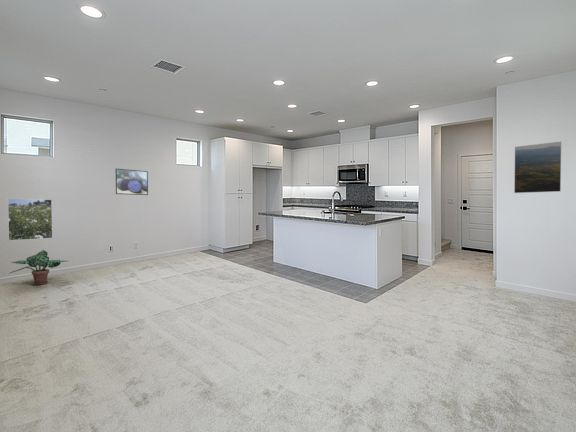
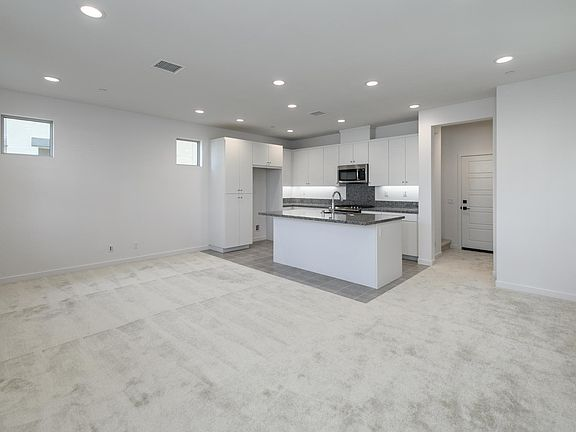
- potted plant (39, 266)
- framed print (30, 219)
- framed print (536, 168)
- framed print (132, 182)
